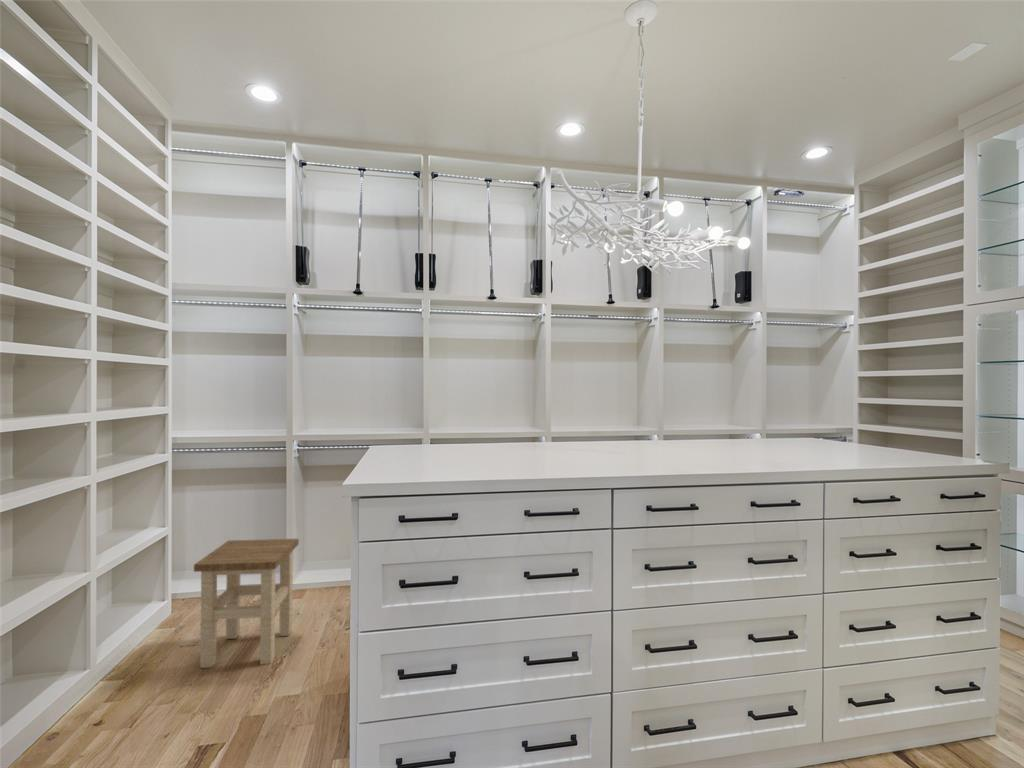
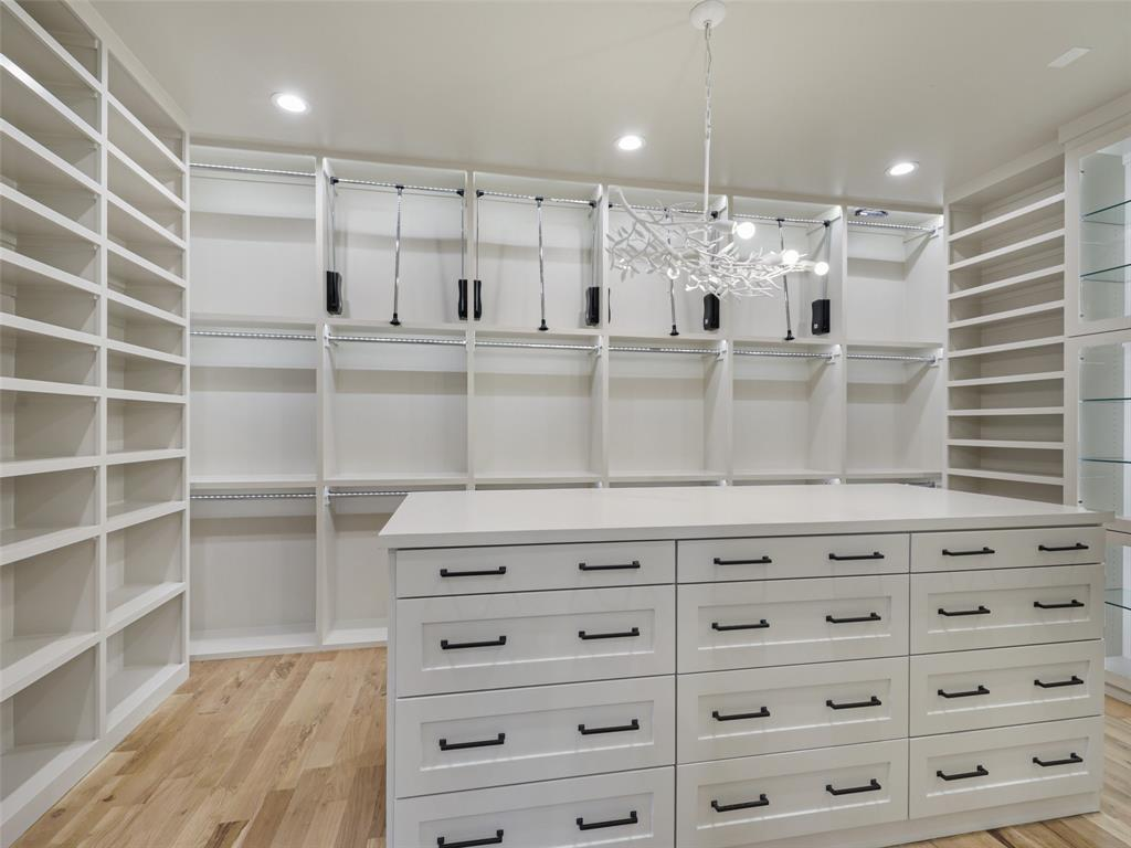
- stool (249, 594)
